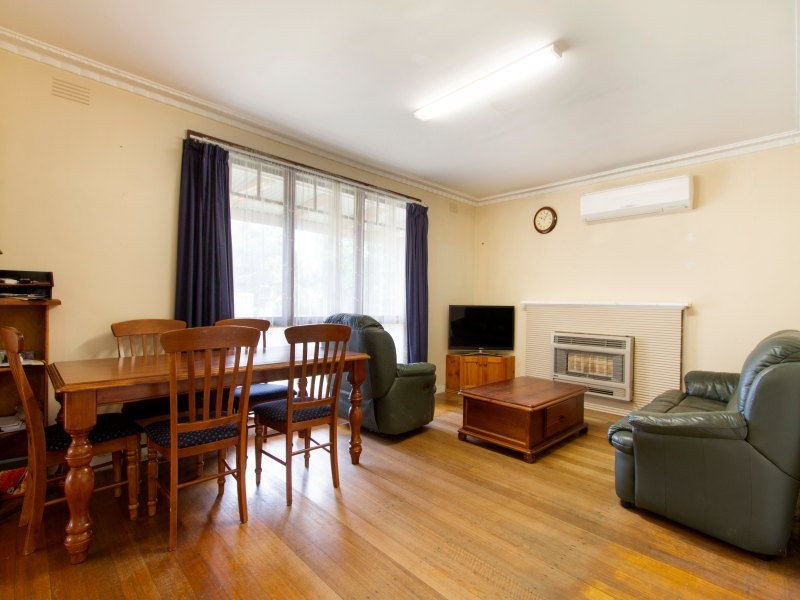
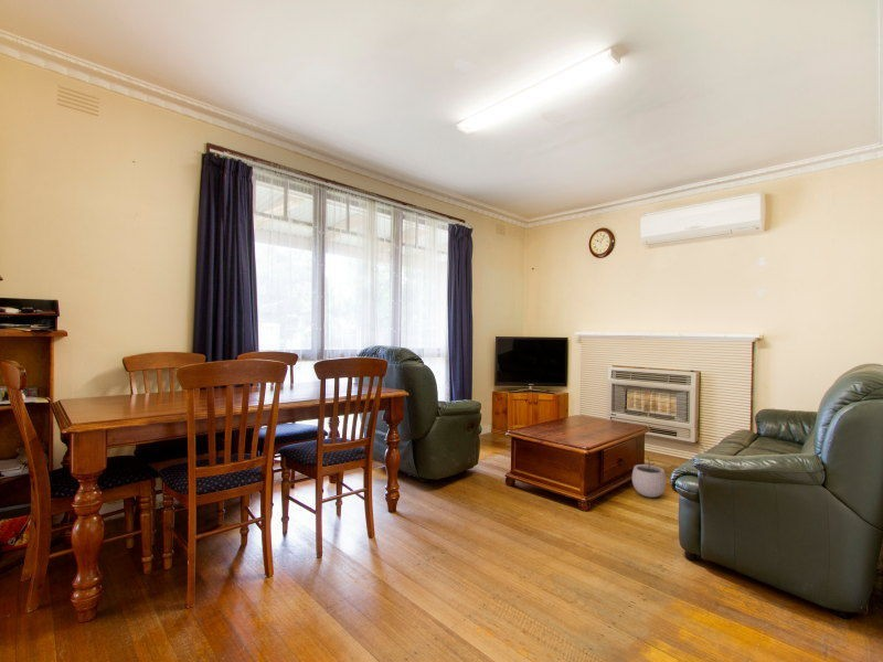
+ plant pot (648, 476)
